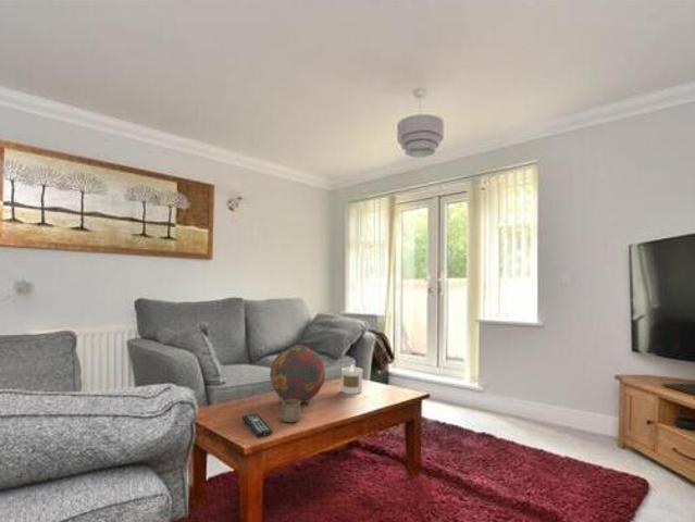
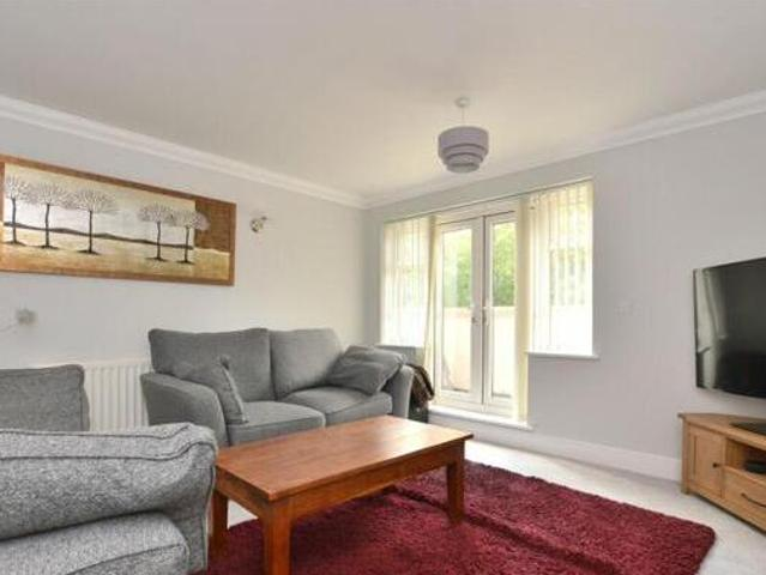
- candle (351, 377)
- decorative orb (297, 373)
- cup (290, 411)
- remote control (256, 424)
